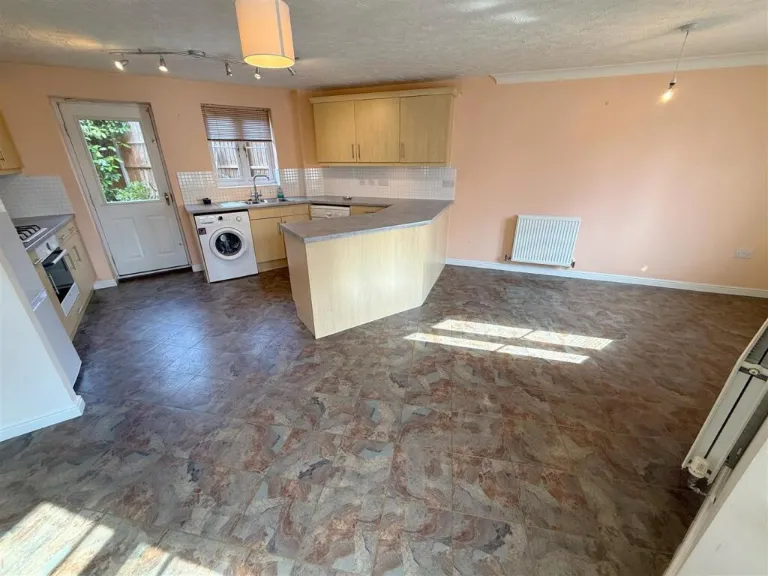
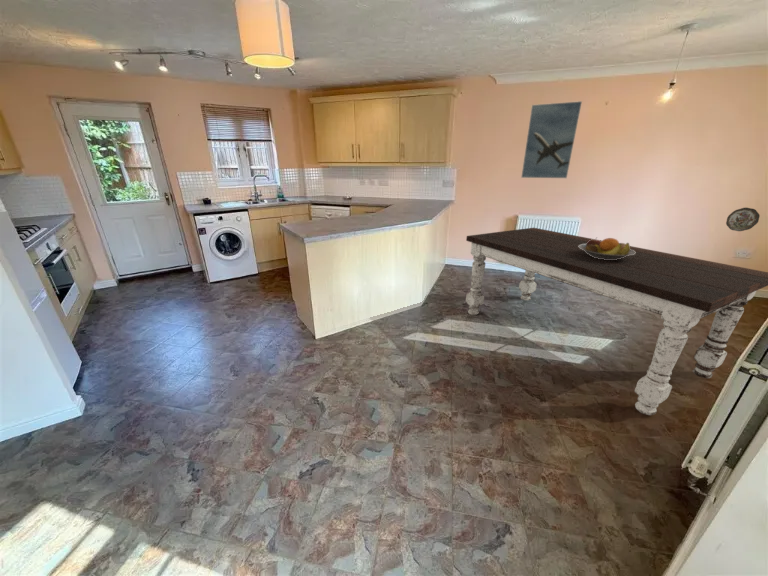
+ dining table (581, 288)
+ decorative plate (742, 219)
+ fruit bowl (606, 246)
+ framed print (549, 142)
